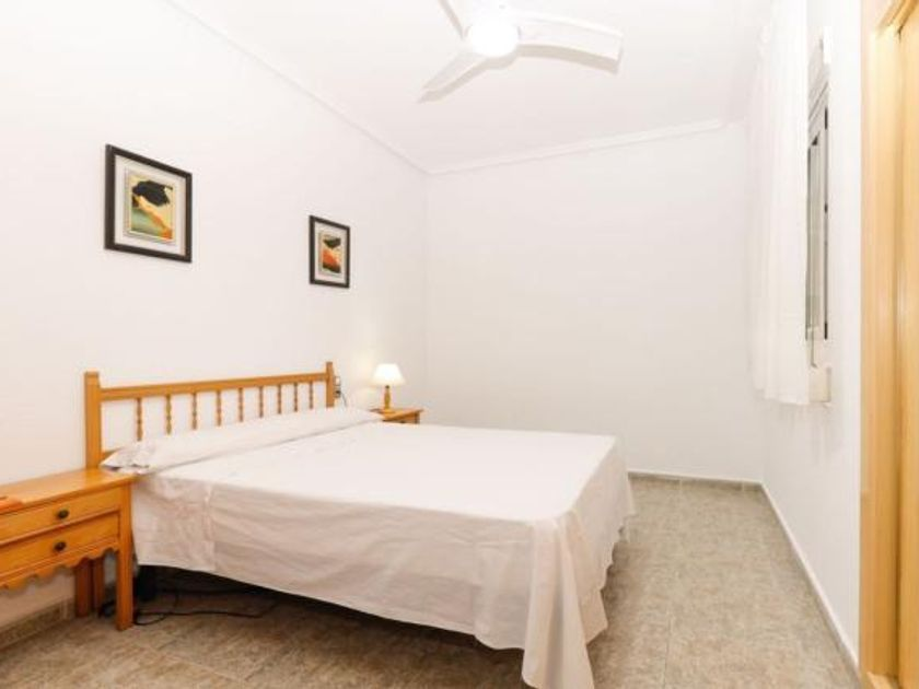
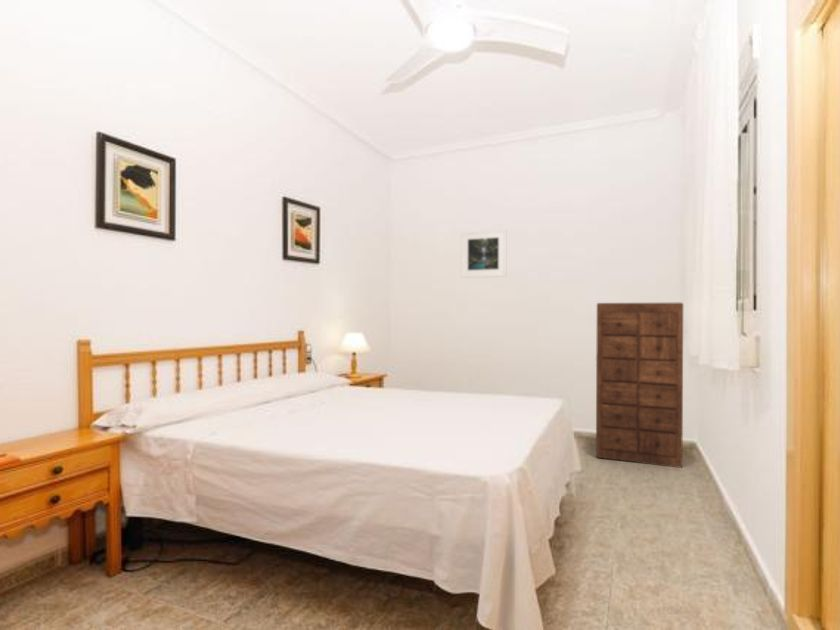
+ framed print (483, 254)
+ dresser (637, 378)
